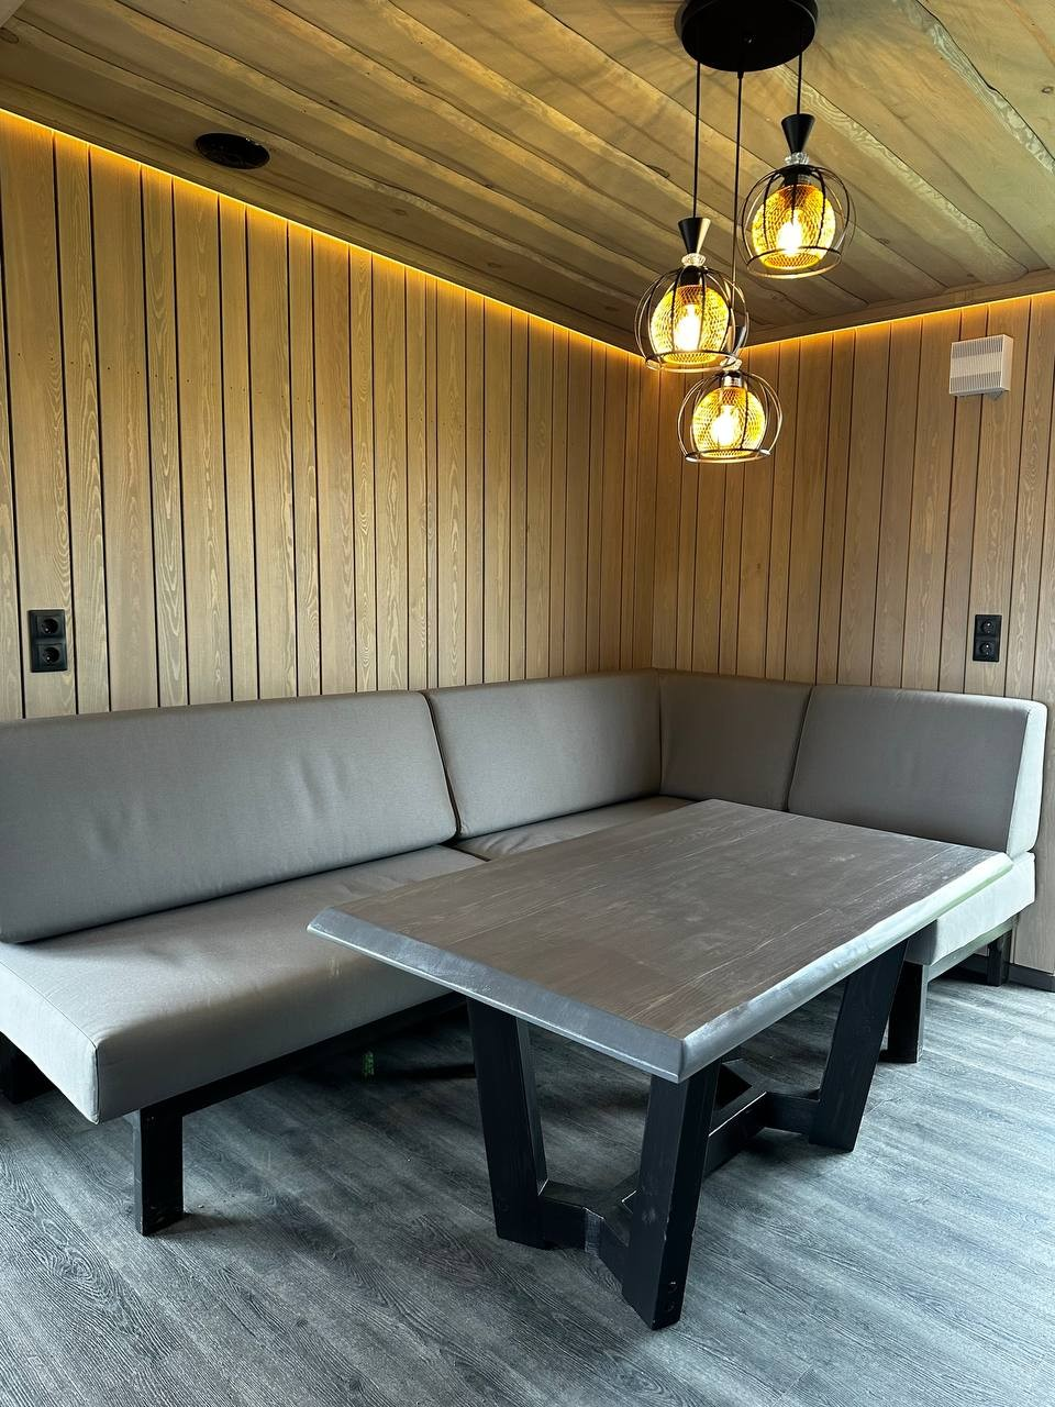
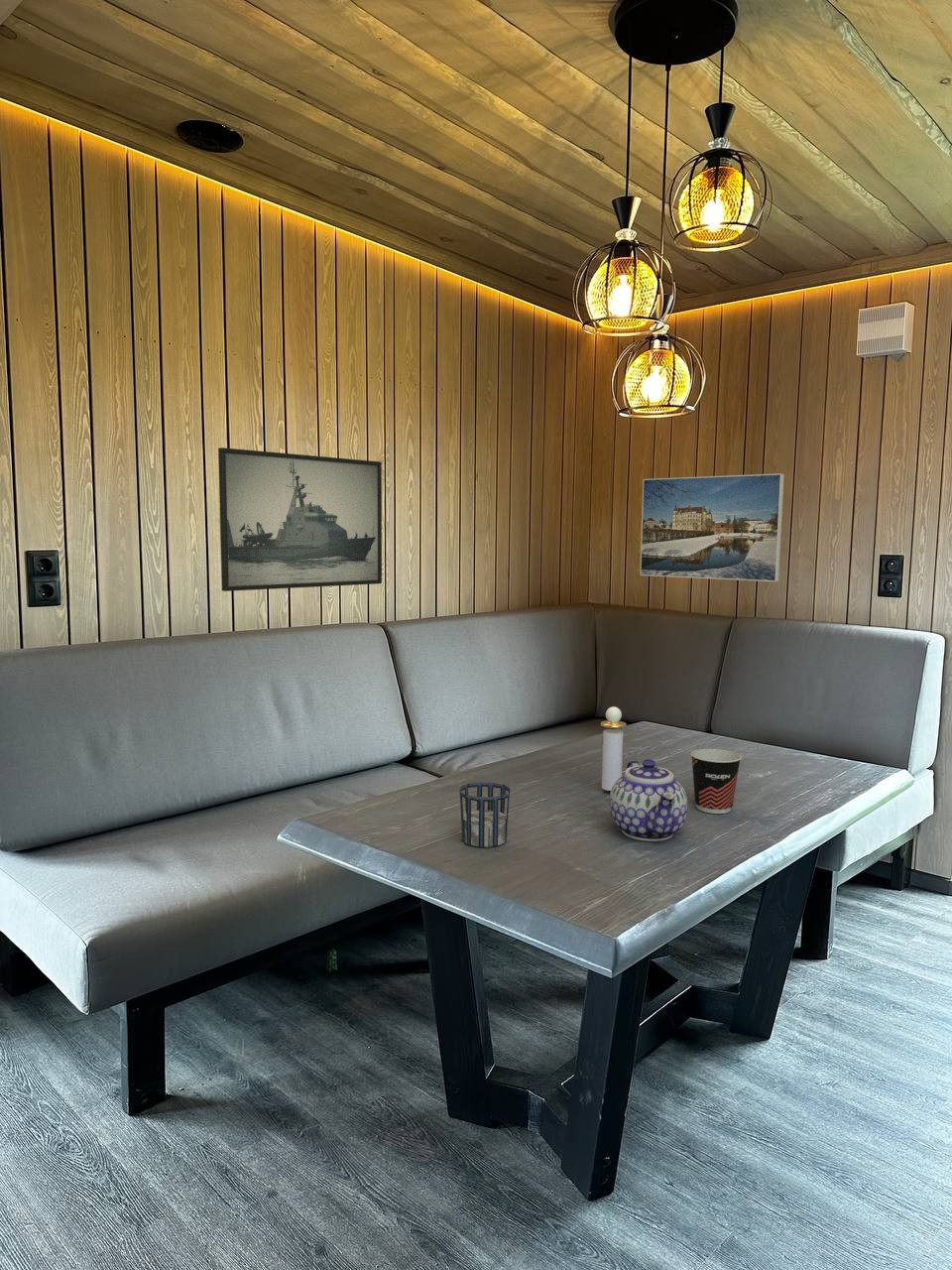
+ perfume bottle (612, 749)
+ cup (714, 781)
+ cup (484, 814)
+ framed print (306, 521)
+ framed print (707, 528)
+ teapot (648, 796)
